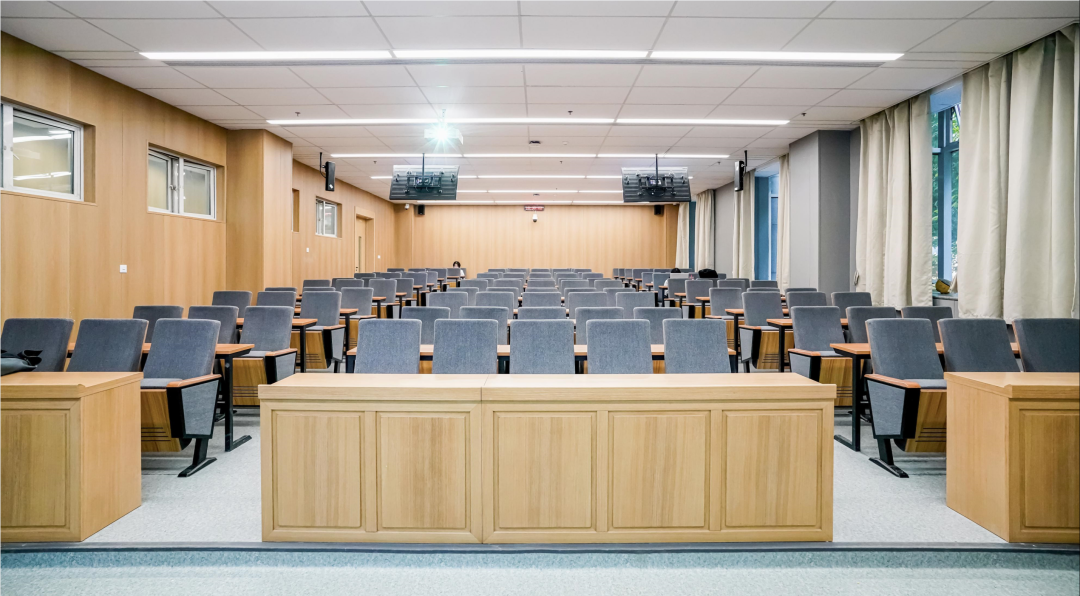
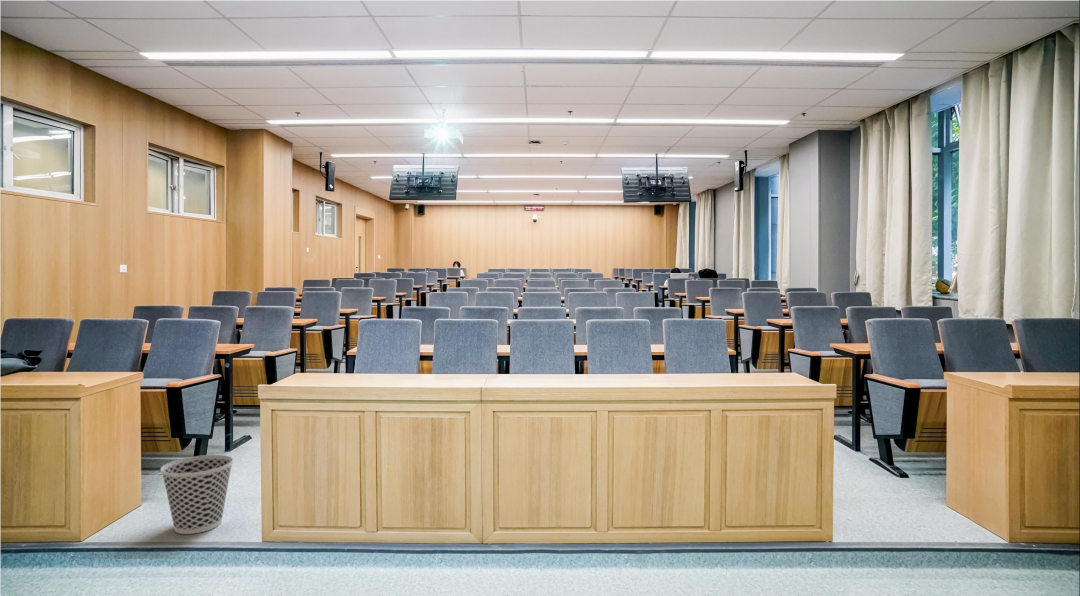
+ wastebasket (198, 494)
